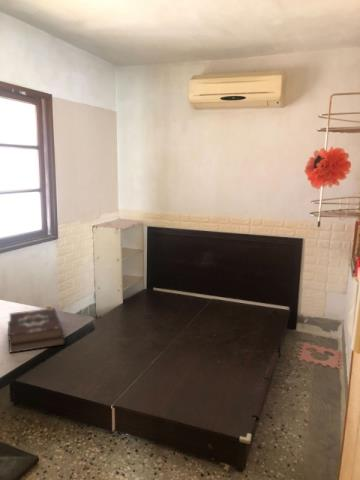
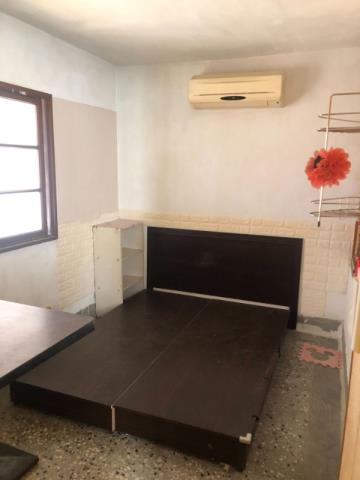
- hardback book (35, 328)
